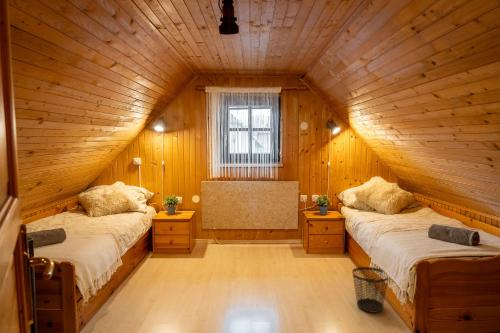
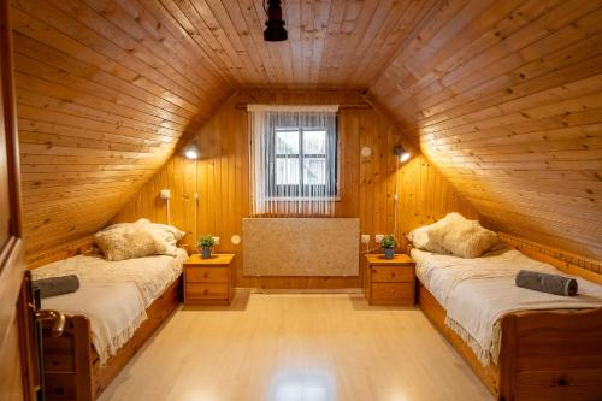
- wastebasket (370, 290)
